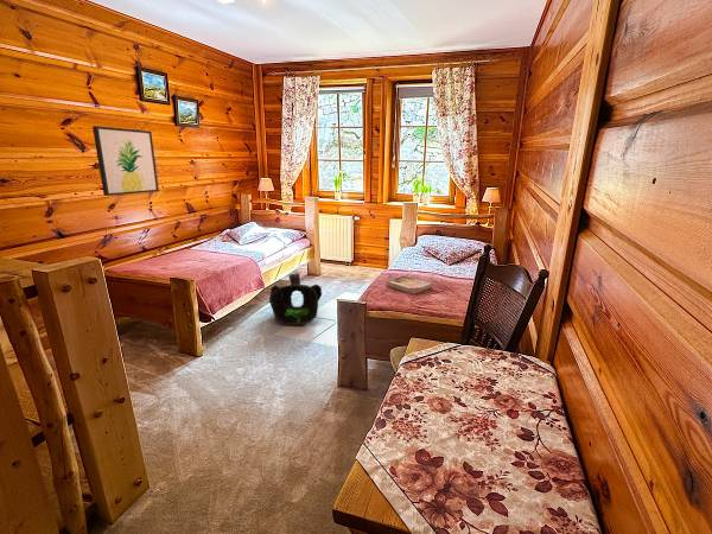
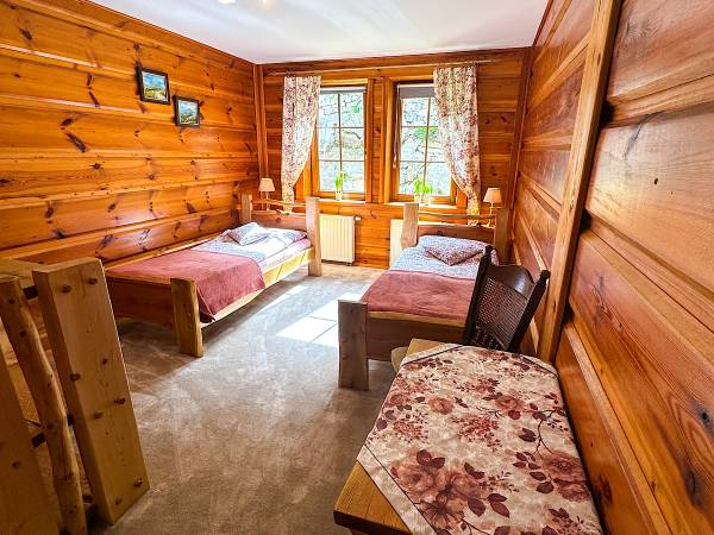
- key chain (291, 298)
- book (408, 284)
- wall art (128, 161)
